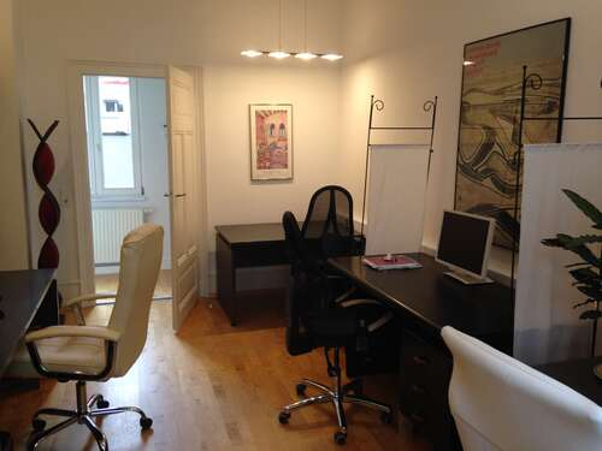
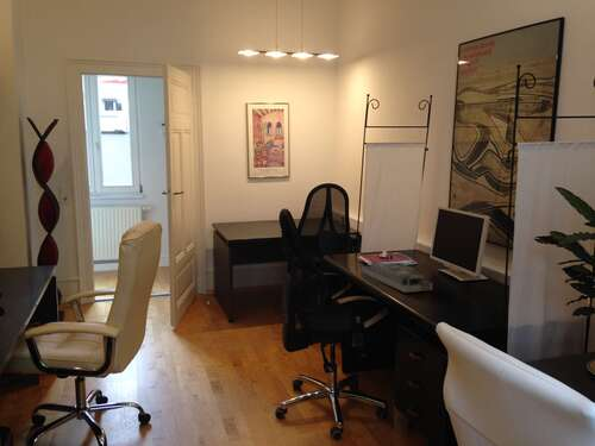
+ desk organizer (394, 272)
